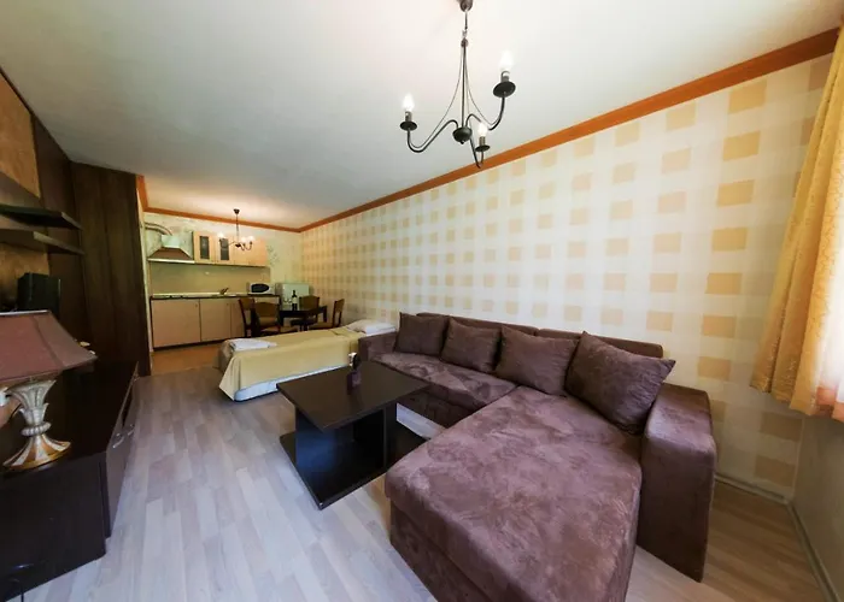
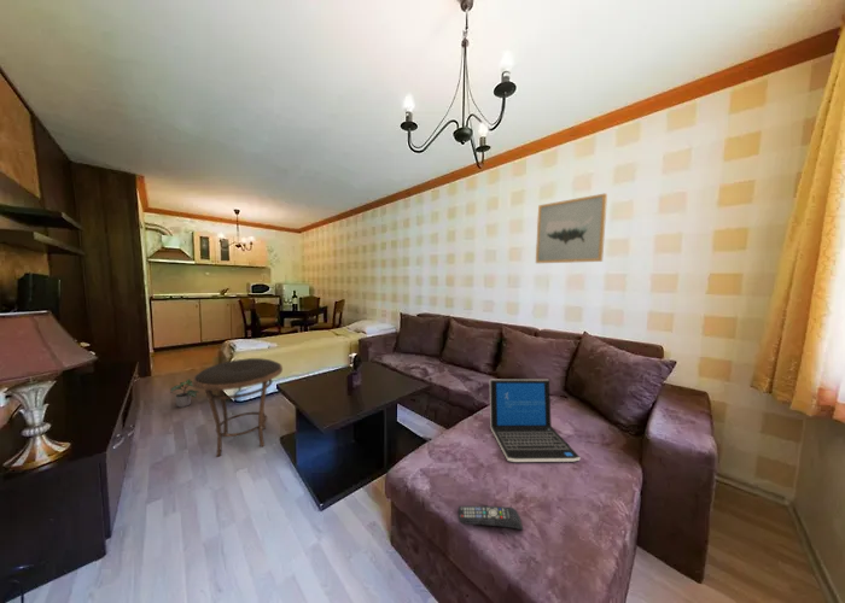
+ remote control (489, 516)
+ potted plant (186, 392)
+ side table (239, 397)
+ wall art (567, 232)
+ laptop (530, 416)
